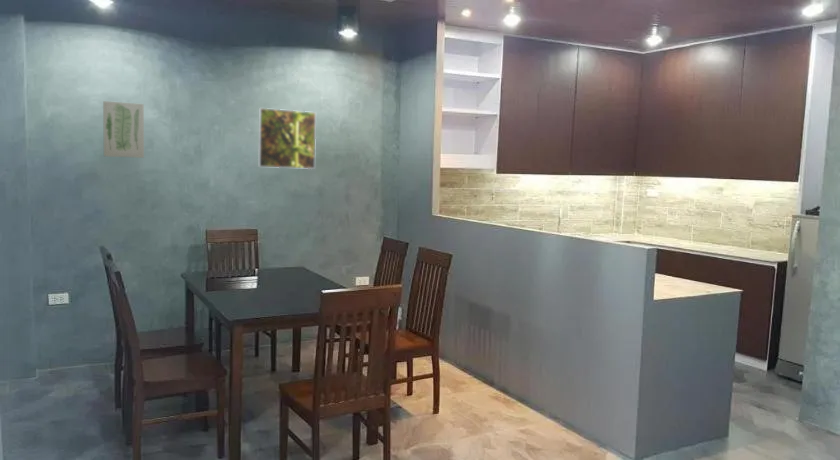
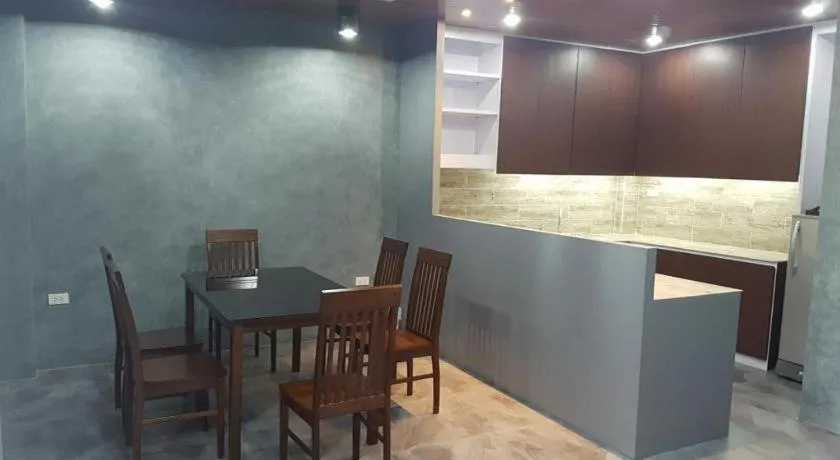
- wall art (123, 130)
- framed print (287, 139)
